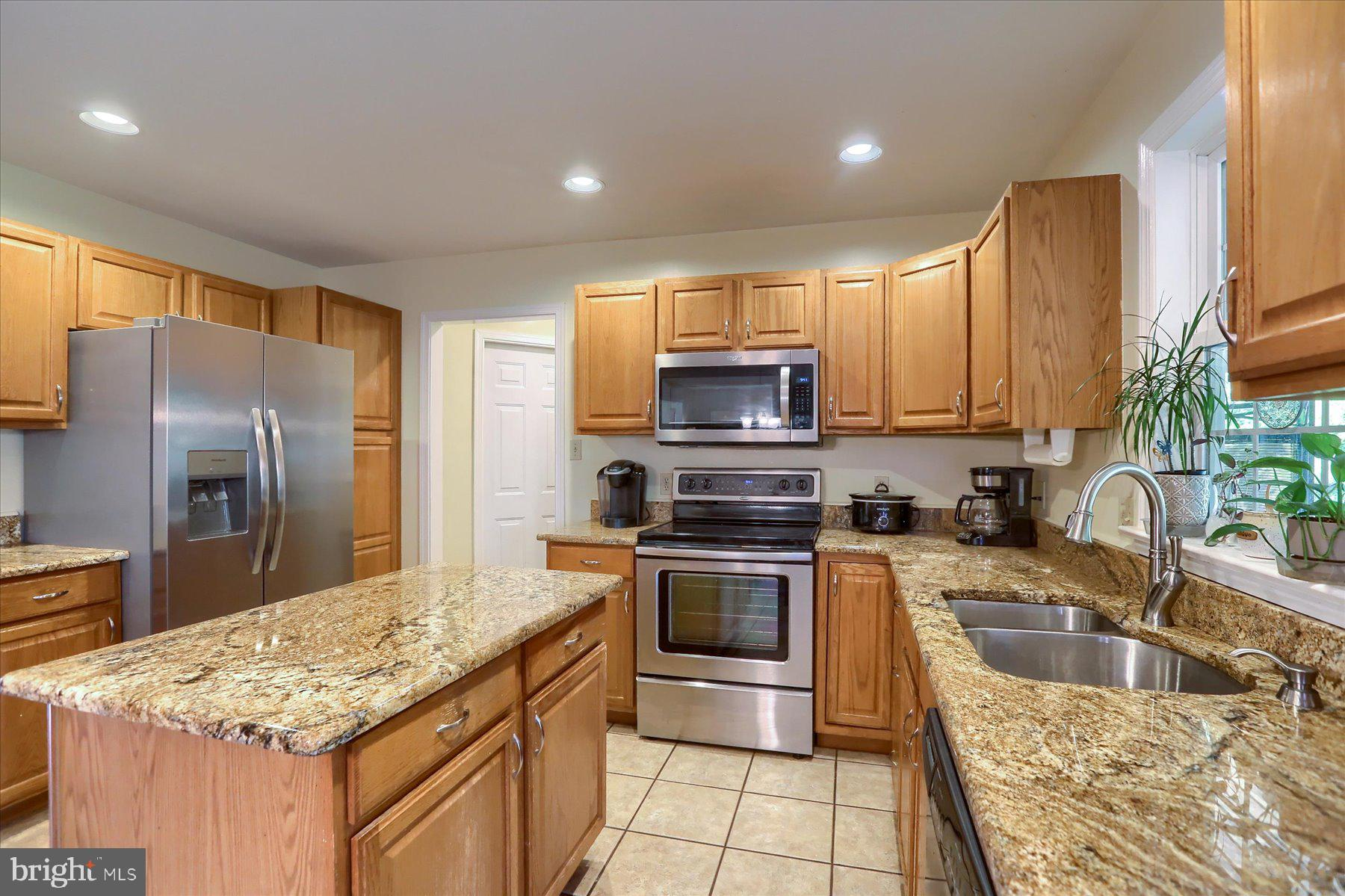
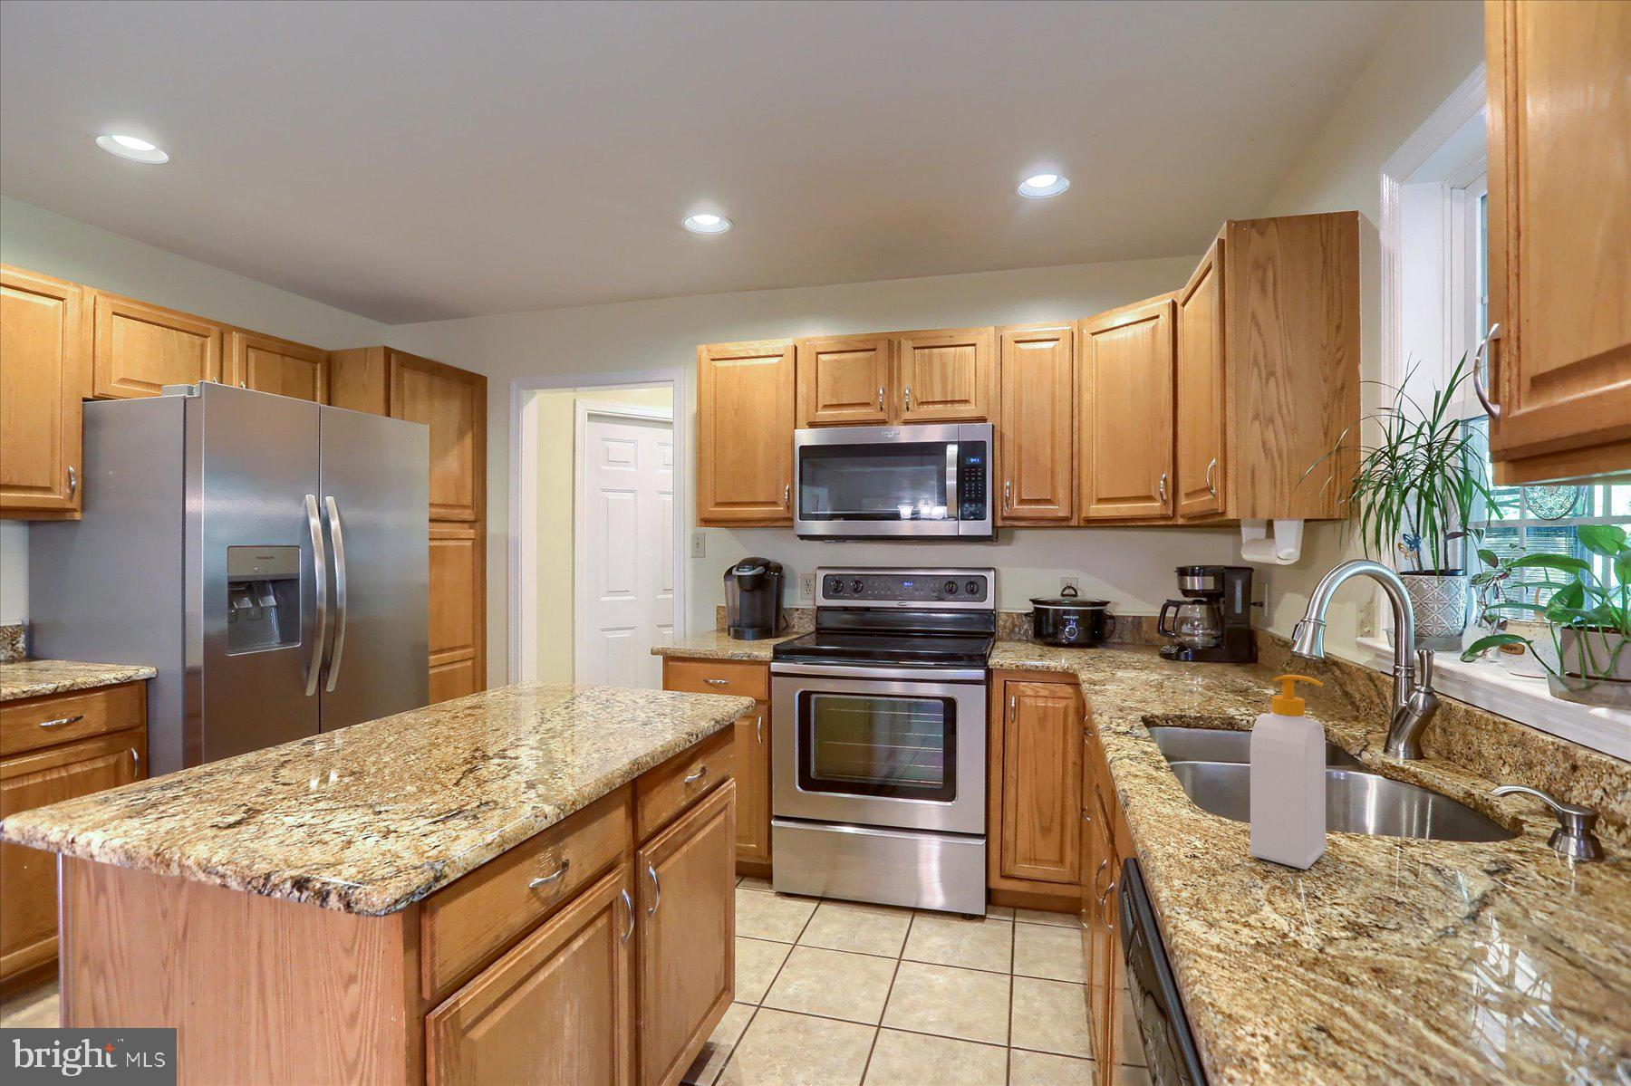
+ soap bottle (1291, 765)
